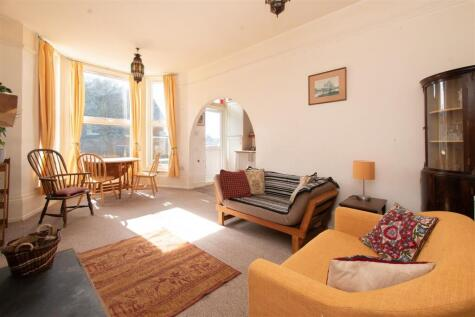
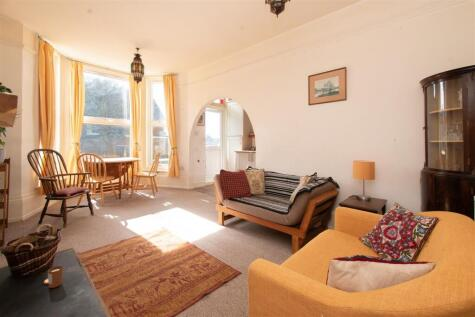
+ candle (53, 275)
